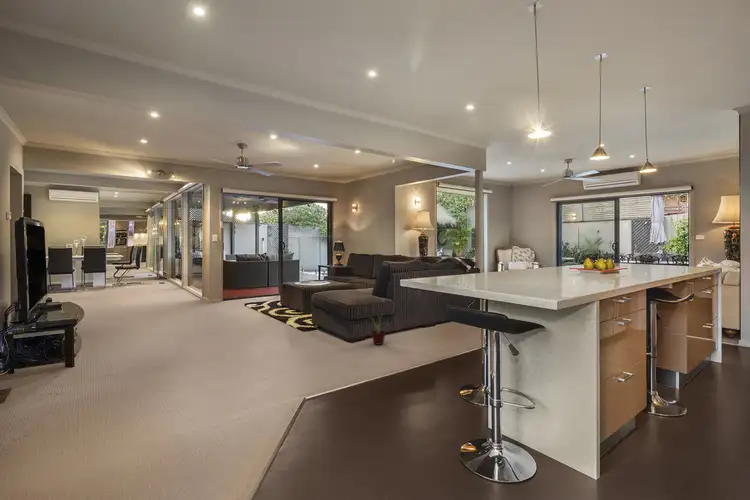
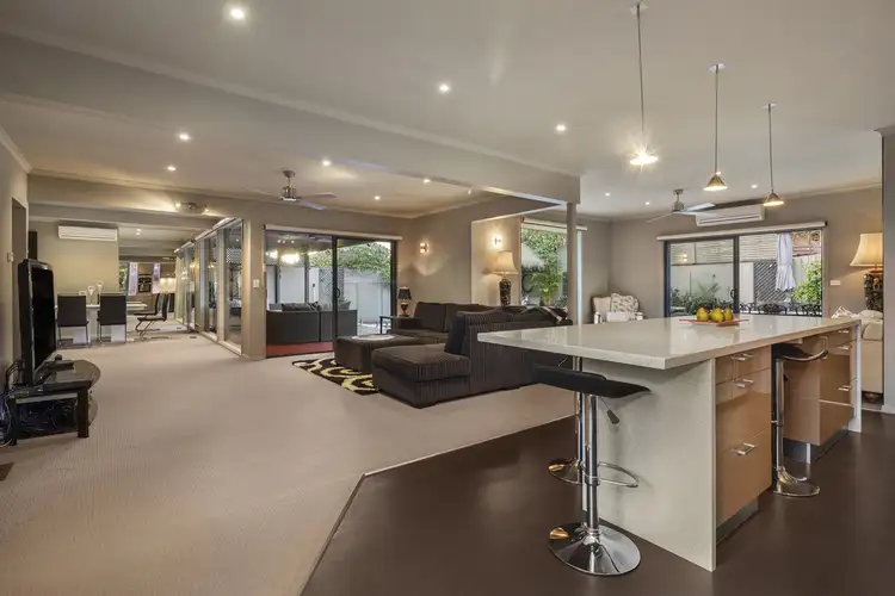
- potted plant (375, 327)
